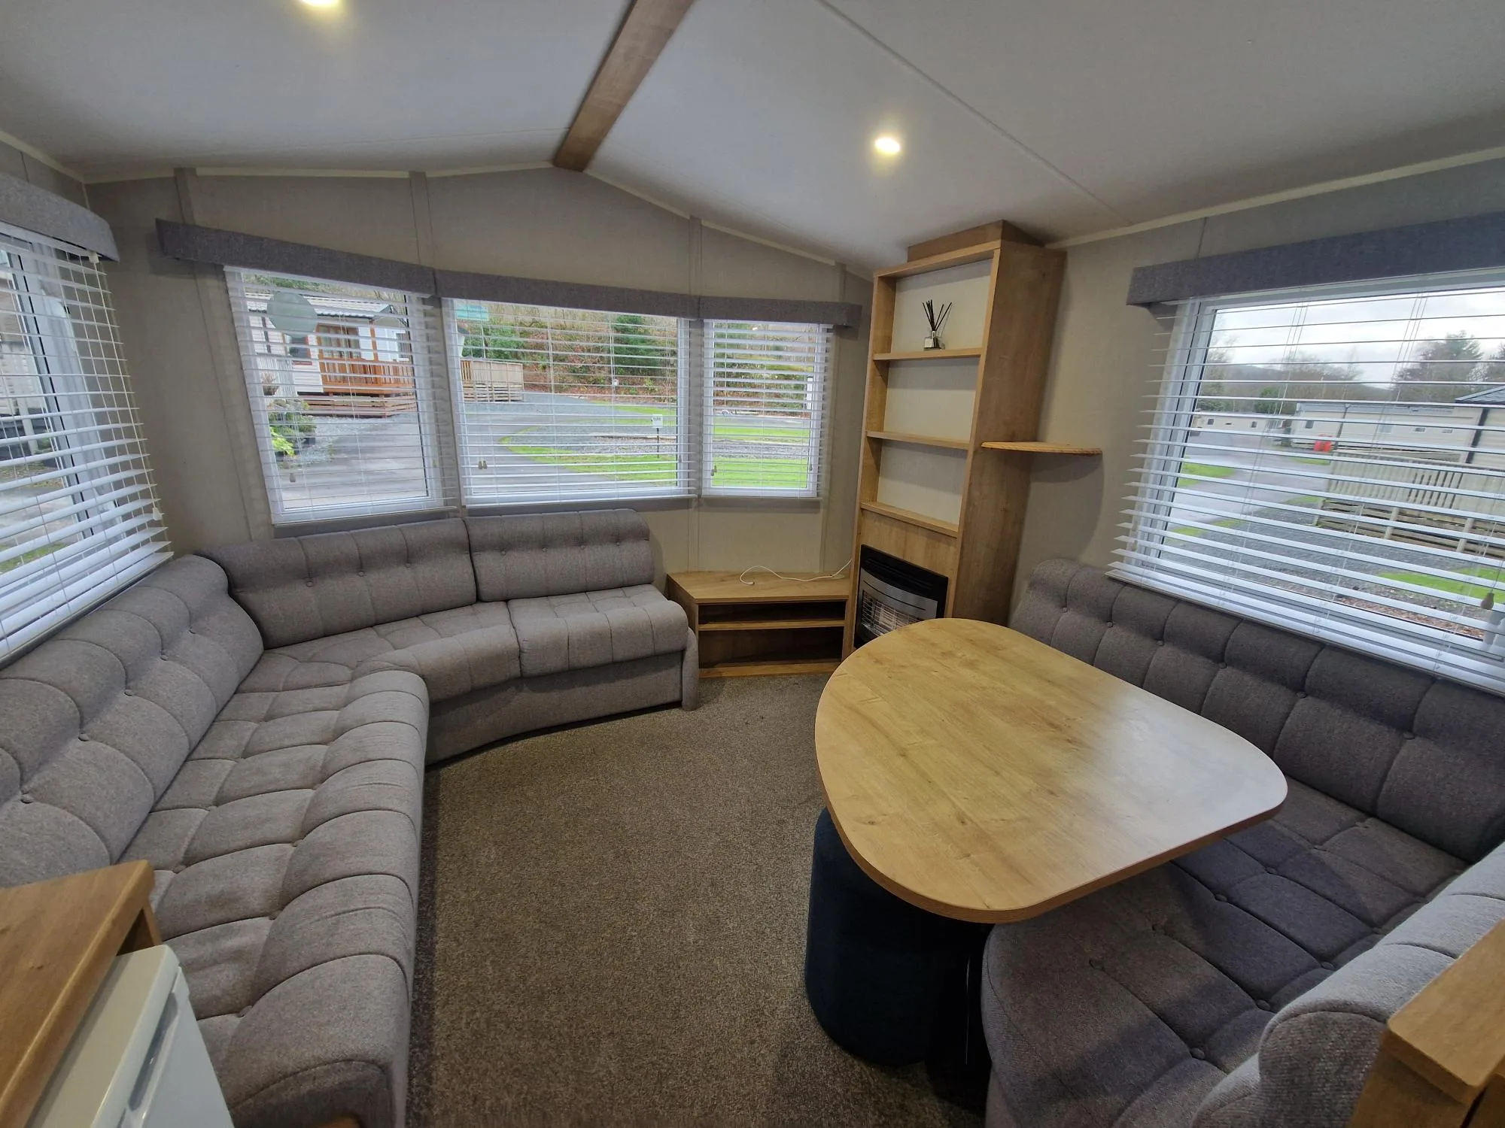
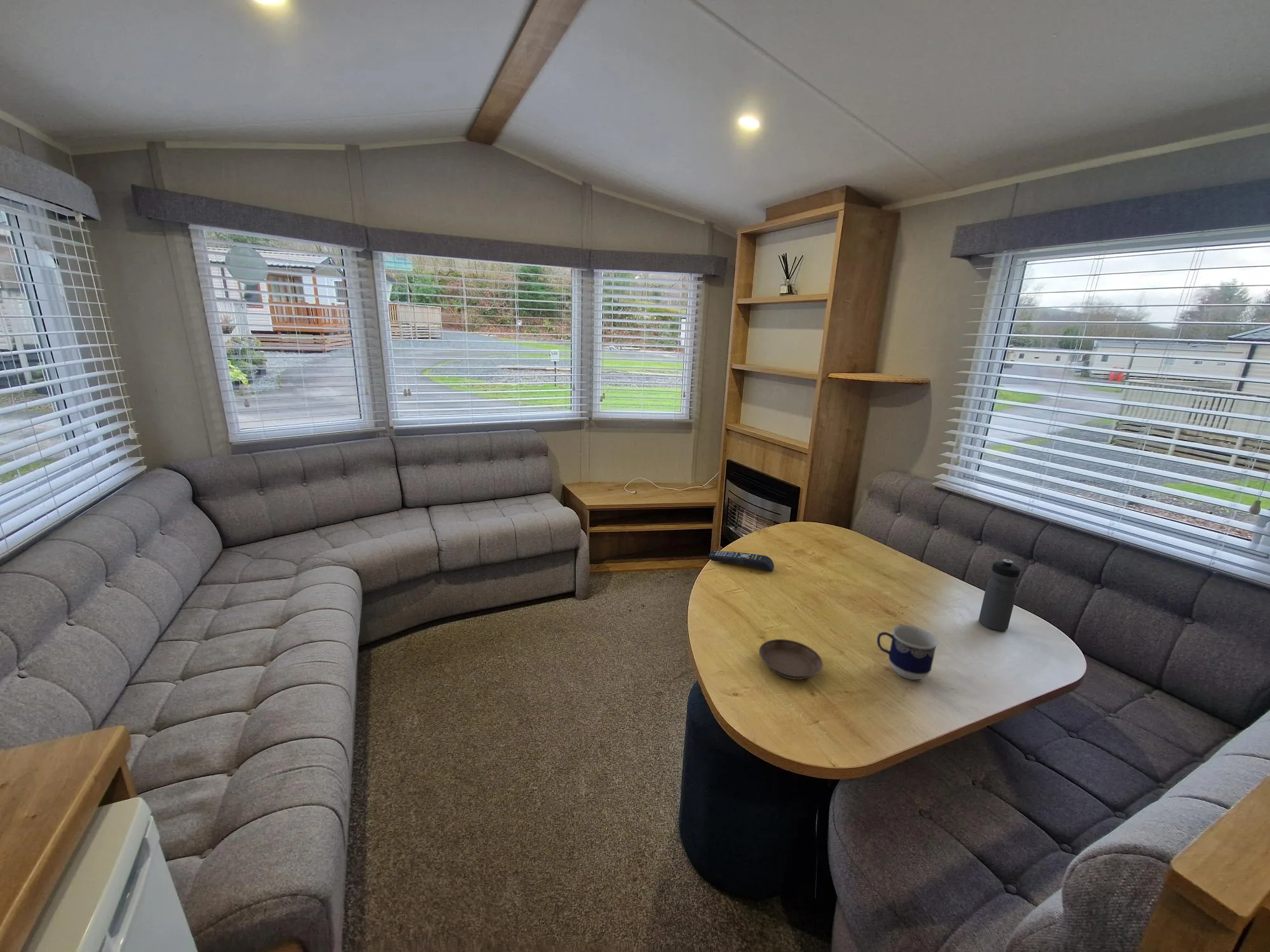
+ remote control (741, 559)
+ water bottle (1000, 593)
+ cup (904, 652)
+ saucer (789, 661)
